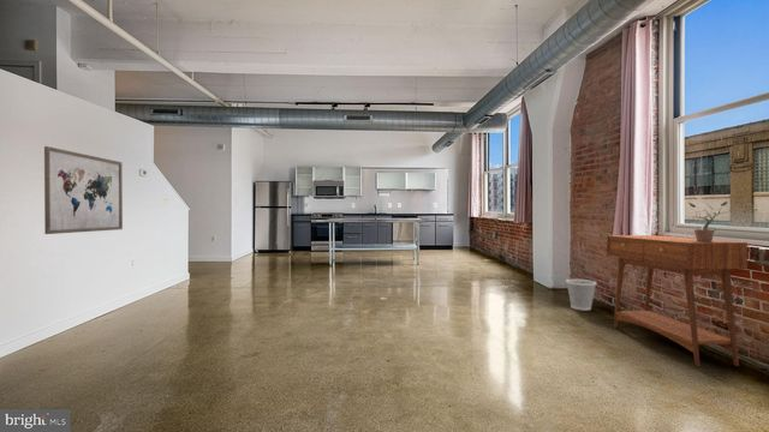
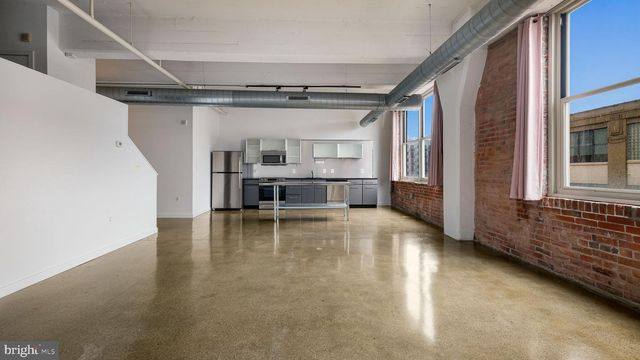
- wastebasket (580, 294)
- console table (650, 290)
- potted plant (709, 216)
- wall art (88, 193)
